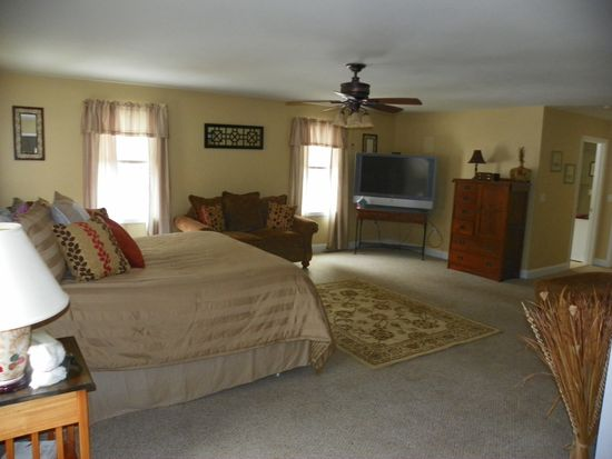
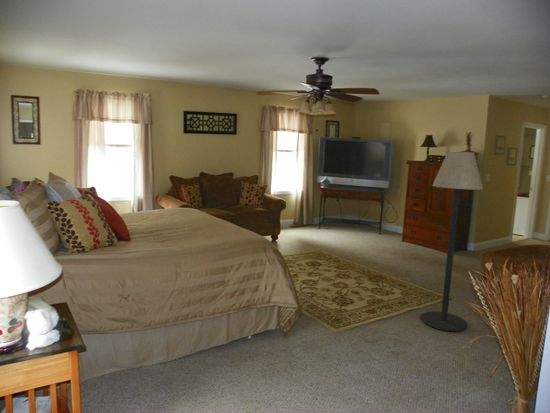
+ floor lamp (451, 239)
